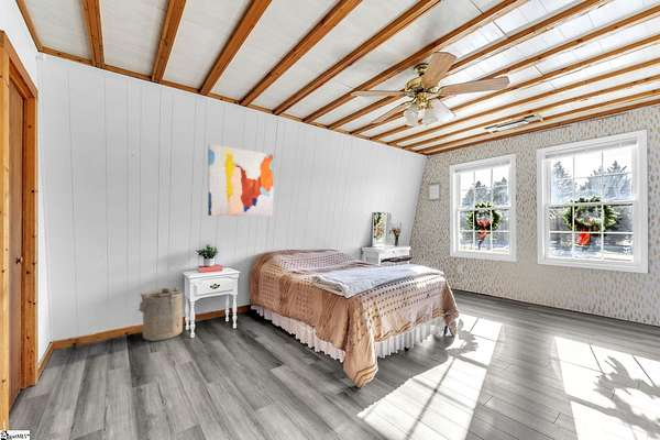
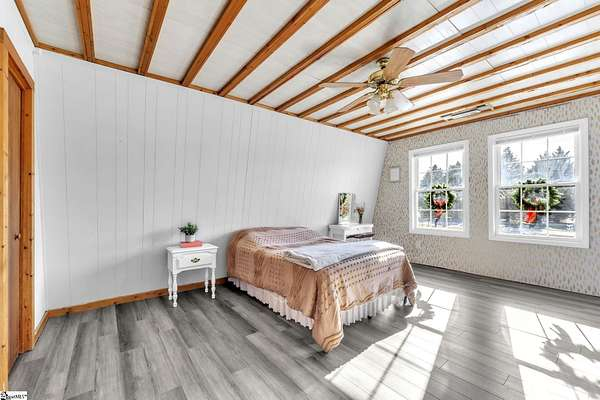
- wall art (242, 183)
- laundry hamper (161, 310)
